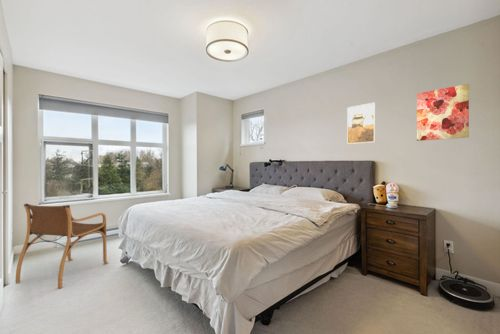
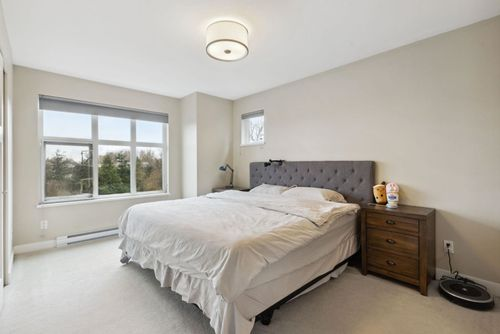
- armchair (66, 235)
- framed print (360, 124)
- wall art (441, 114)
